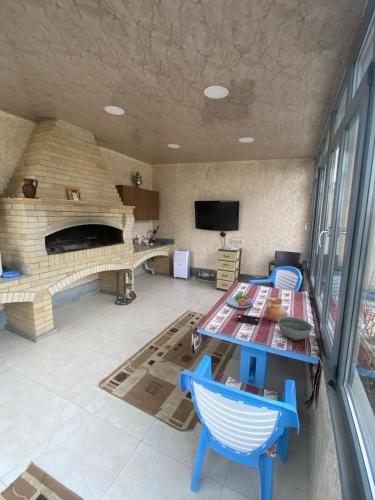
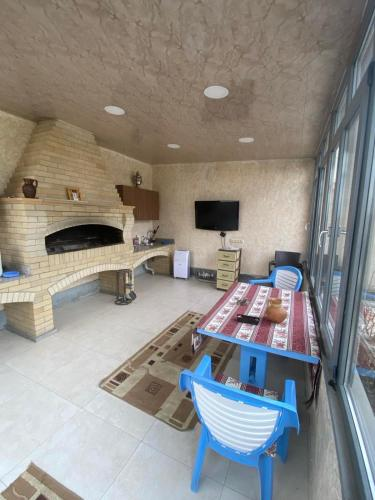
- bowl (294, 329)
- fruit bowl (239, 298)
